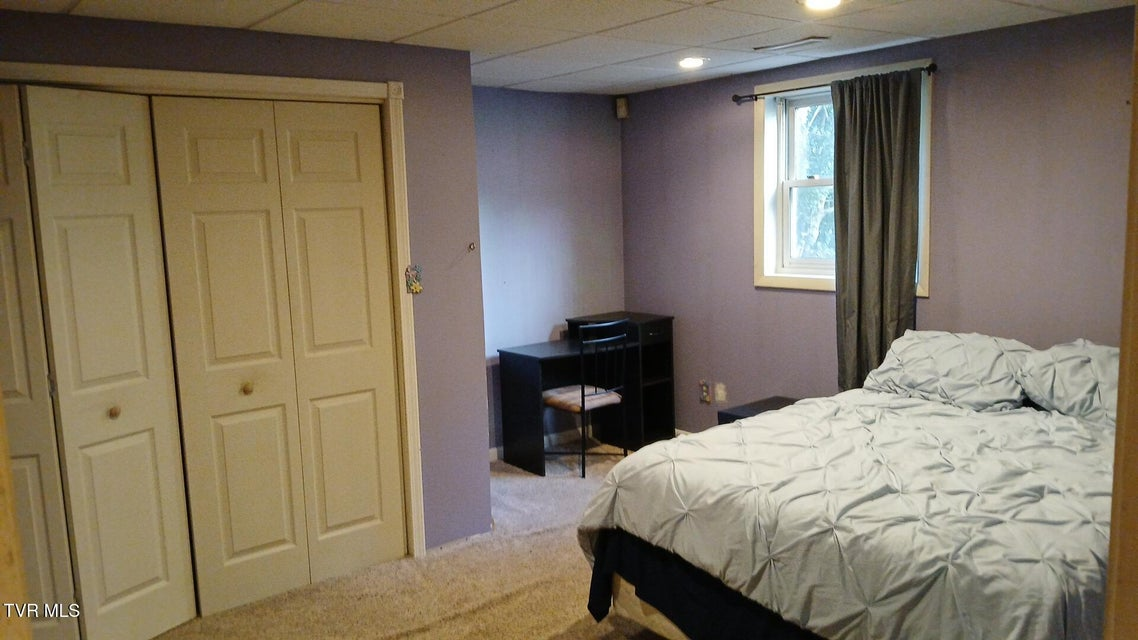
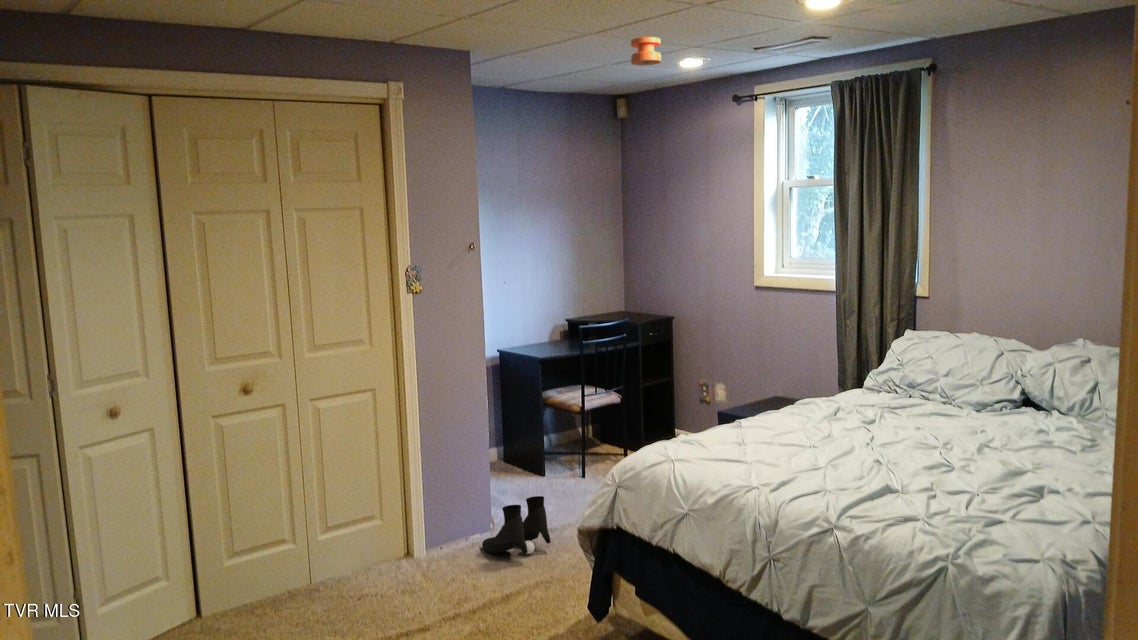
+ boots (515, 522)
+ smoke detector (645, 51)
